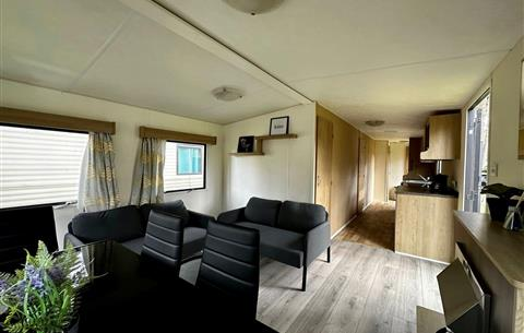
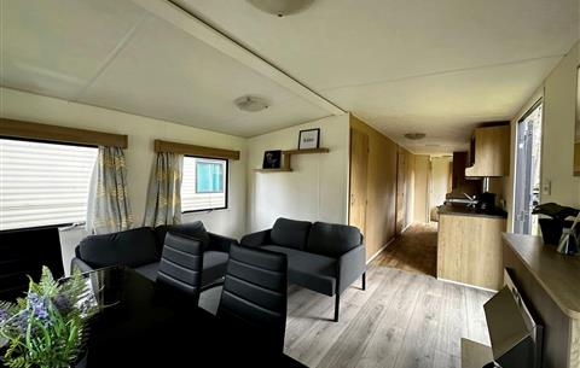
+ mug (118, 278)
